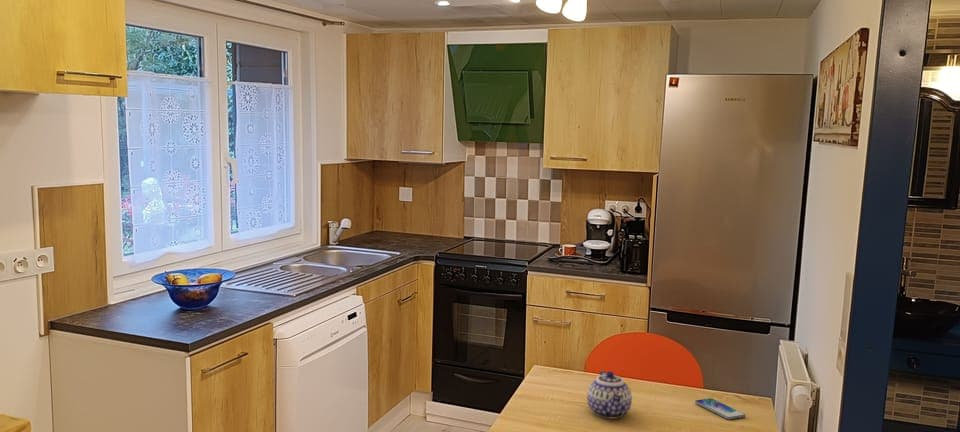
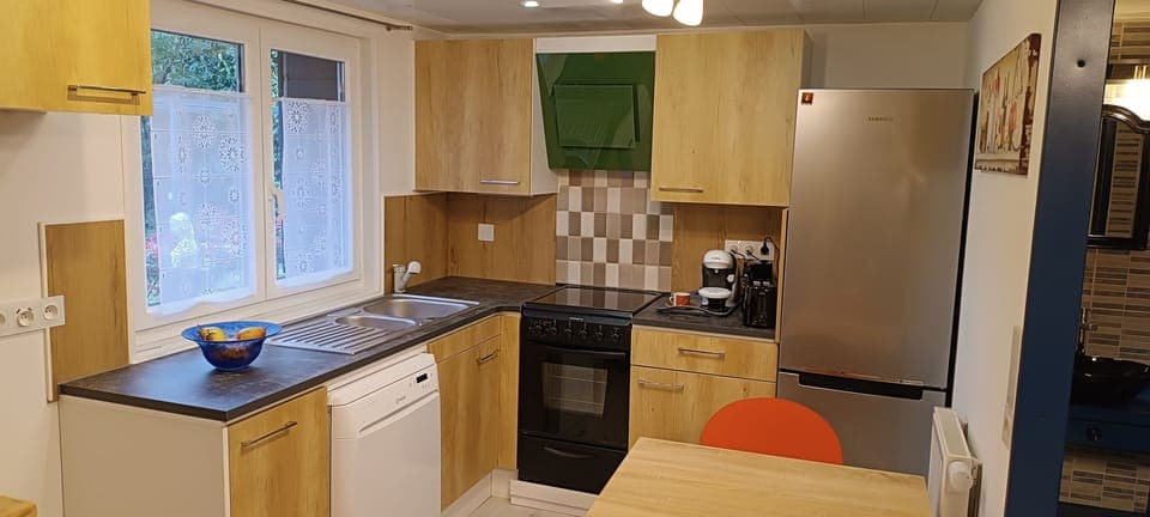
- smartphone (719, 408)
- teapot (609, 392)
